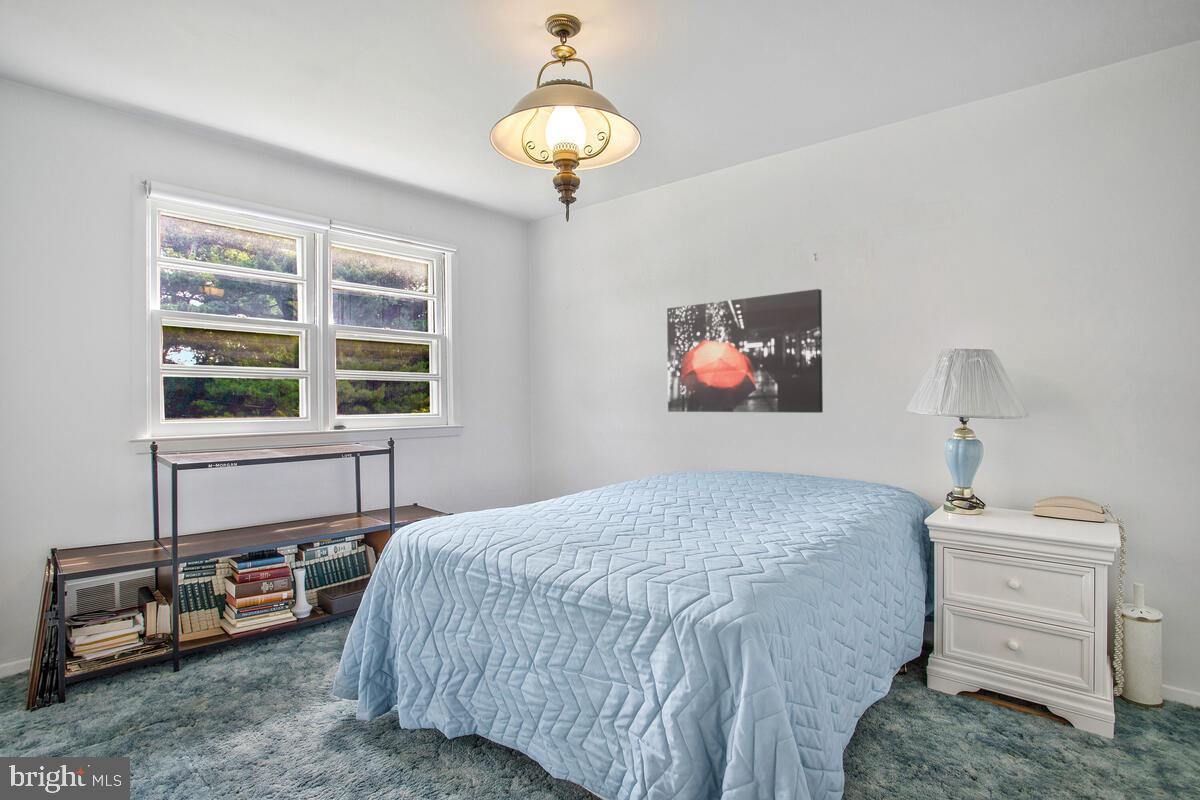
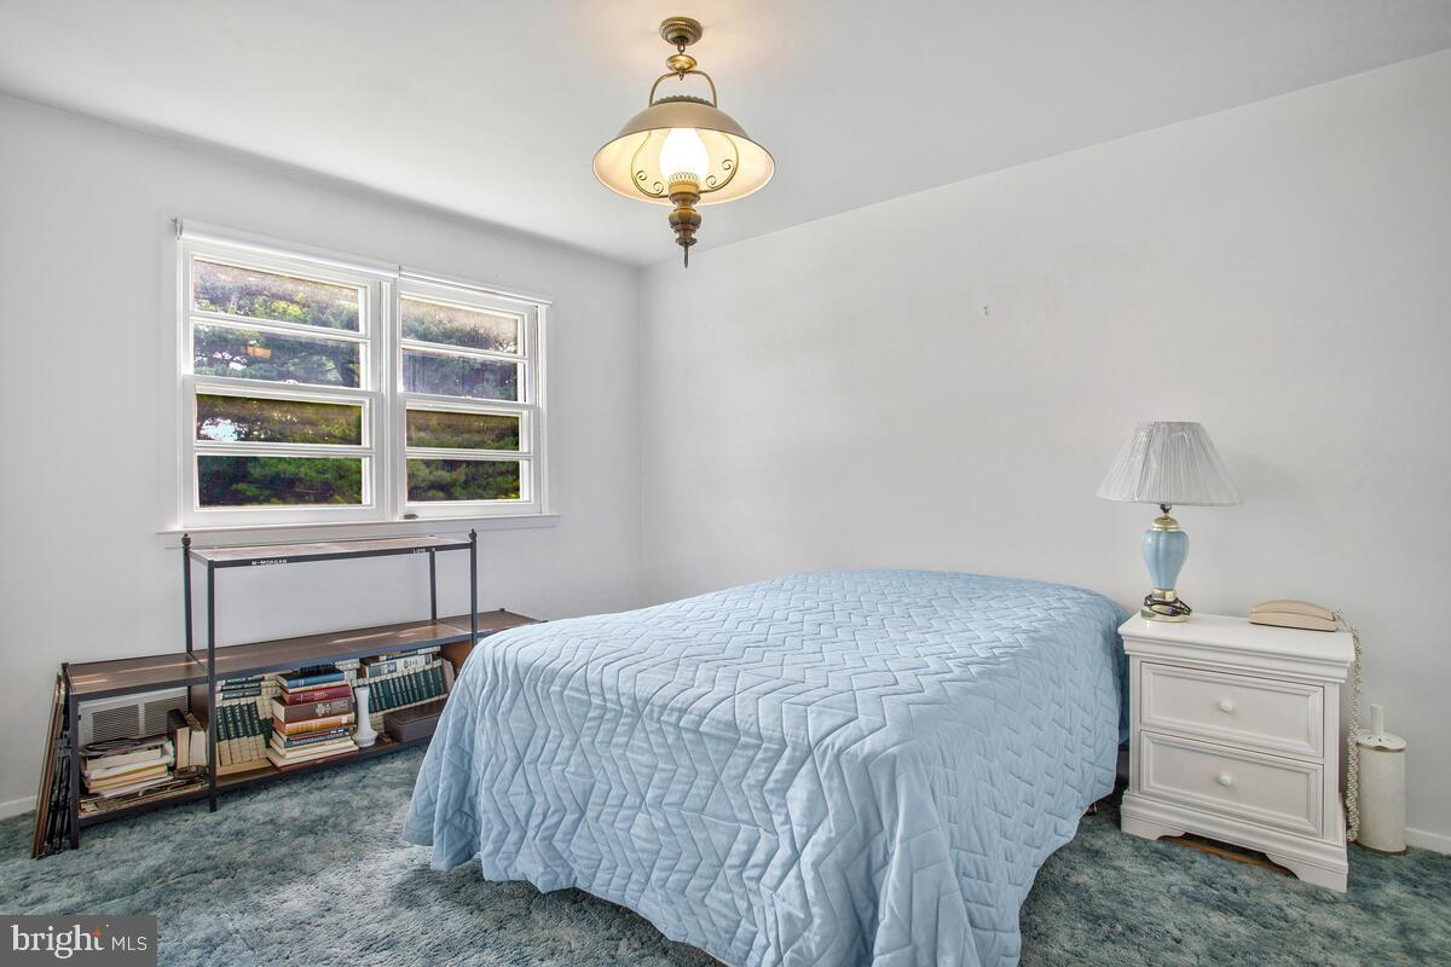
- wall art (738, 355)
